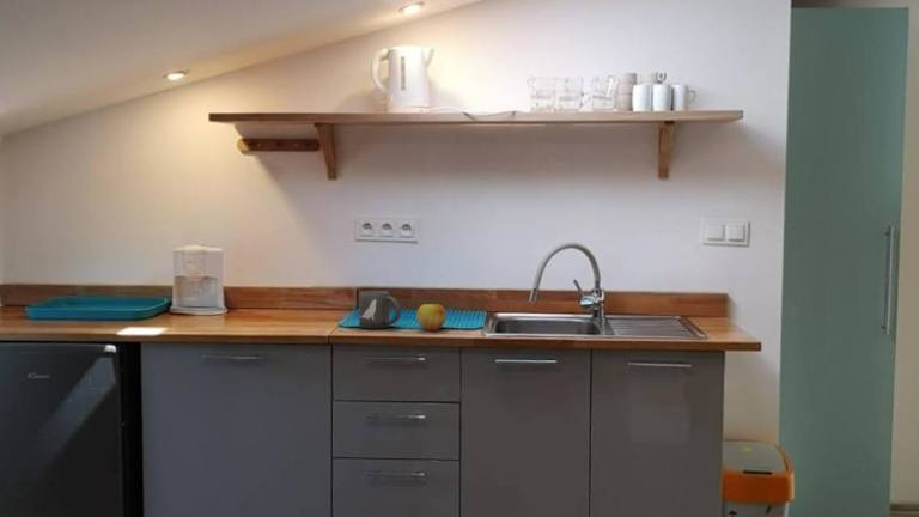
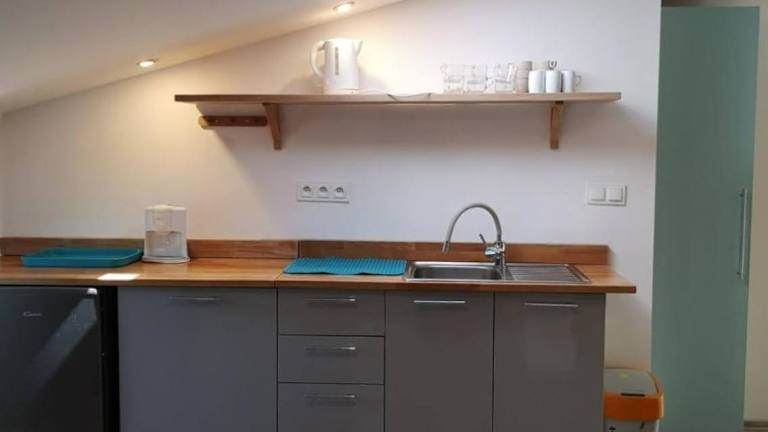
- apple (431, 316)
- mug (378, 309)
